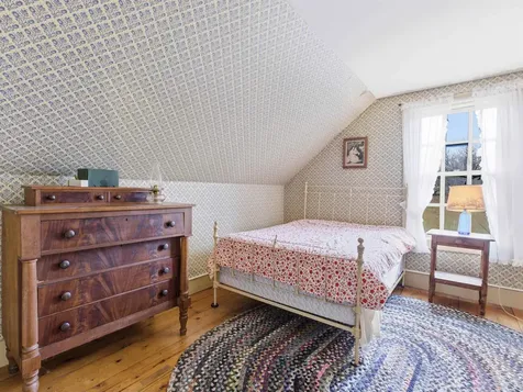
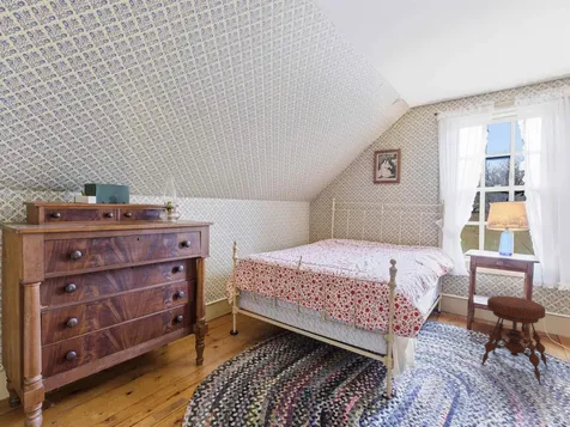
+ stool (514, 333)
